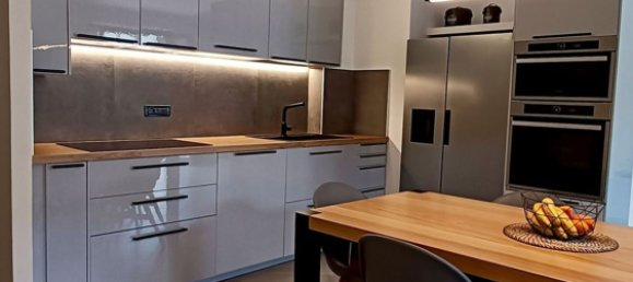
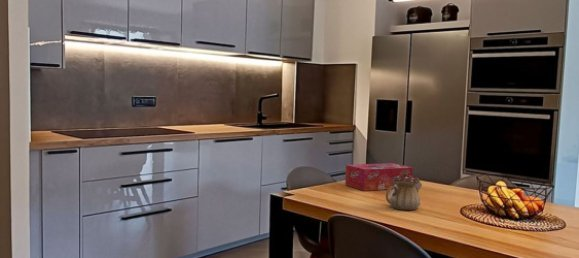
+ tissue box (378, 176)
+ teapot (403, 188)
